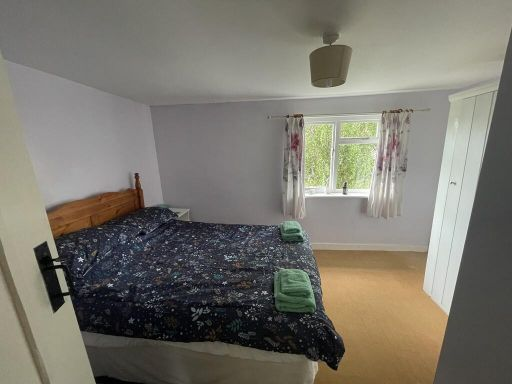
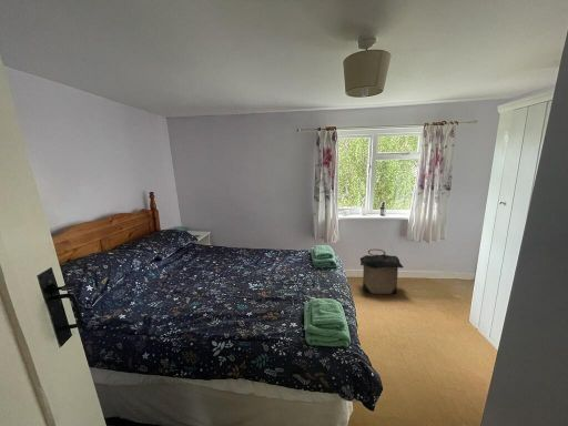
+ laundry hamper (381, 268)
